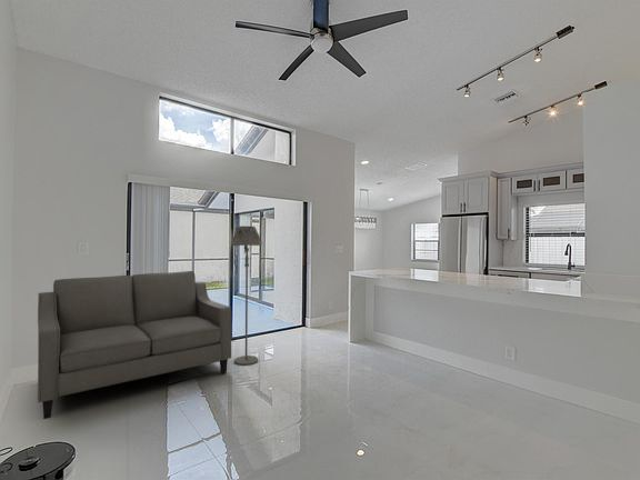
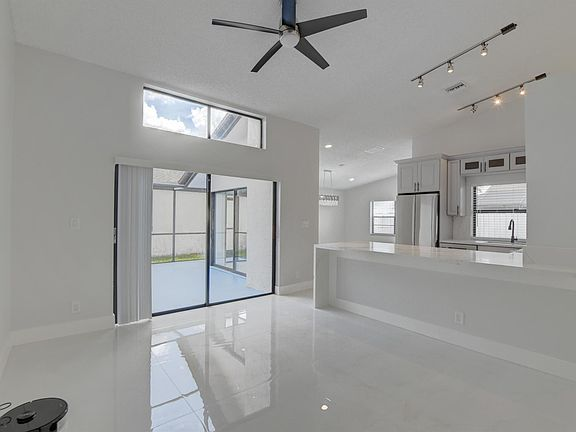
- sofa (138, 327)
- floor lamp (246, 293)
